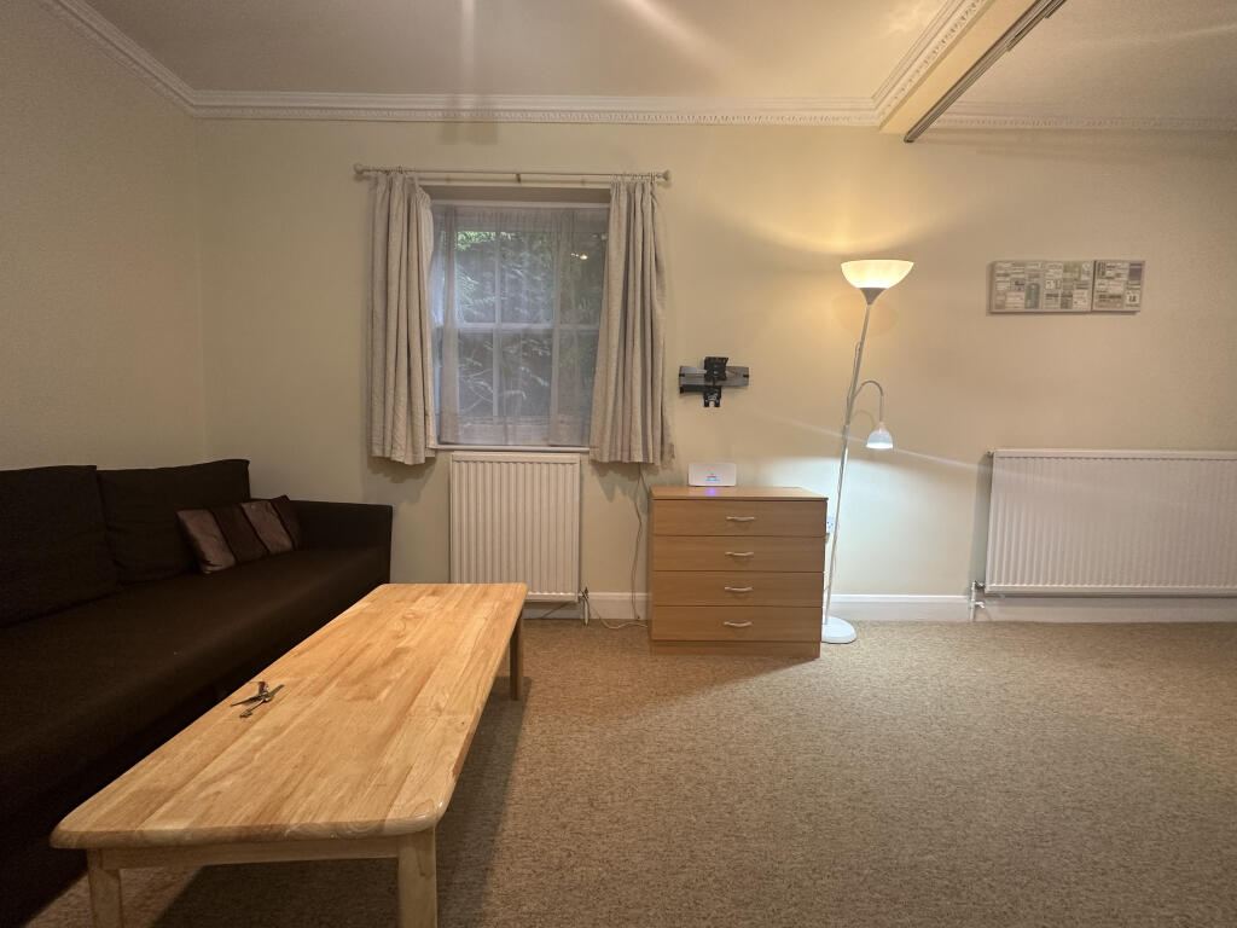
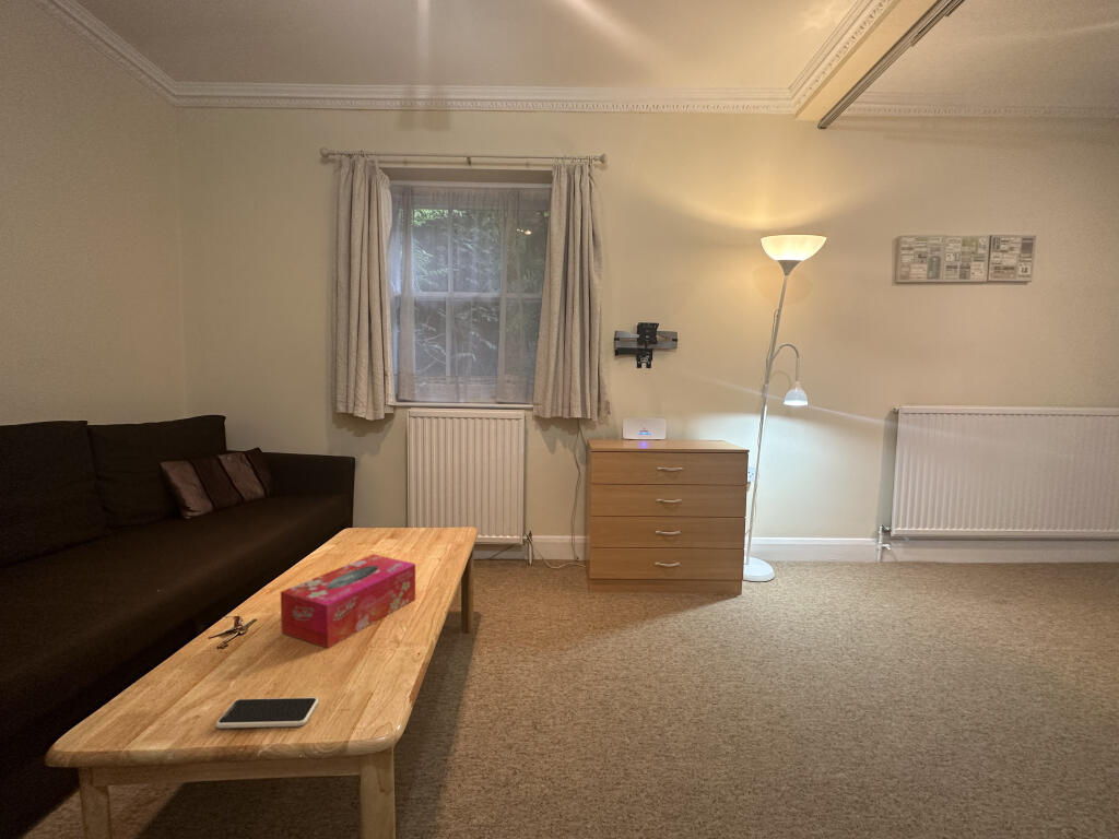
+ tissue box (353, 595)
+ smartphone (269, 711)
